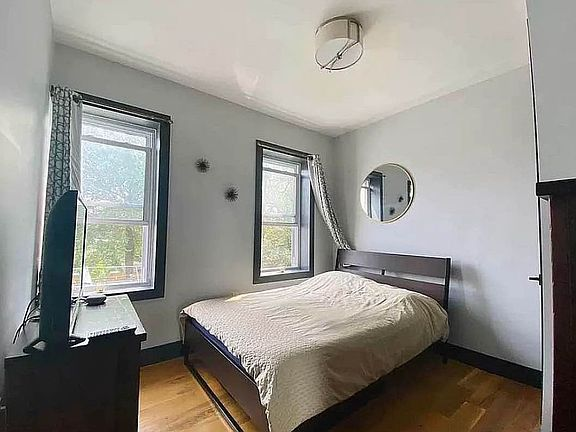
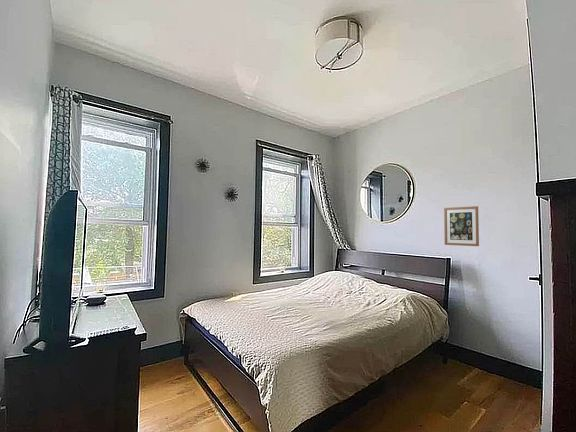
+ wall art (460, 226)
